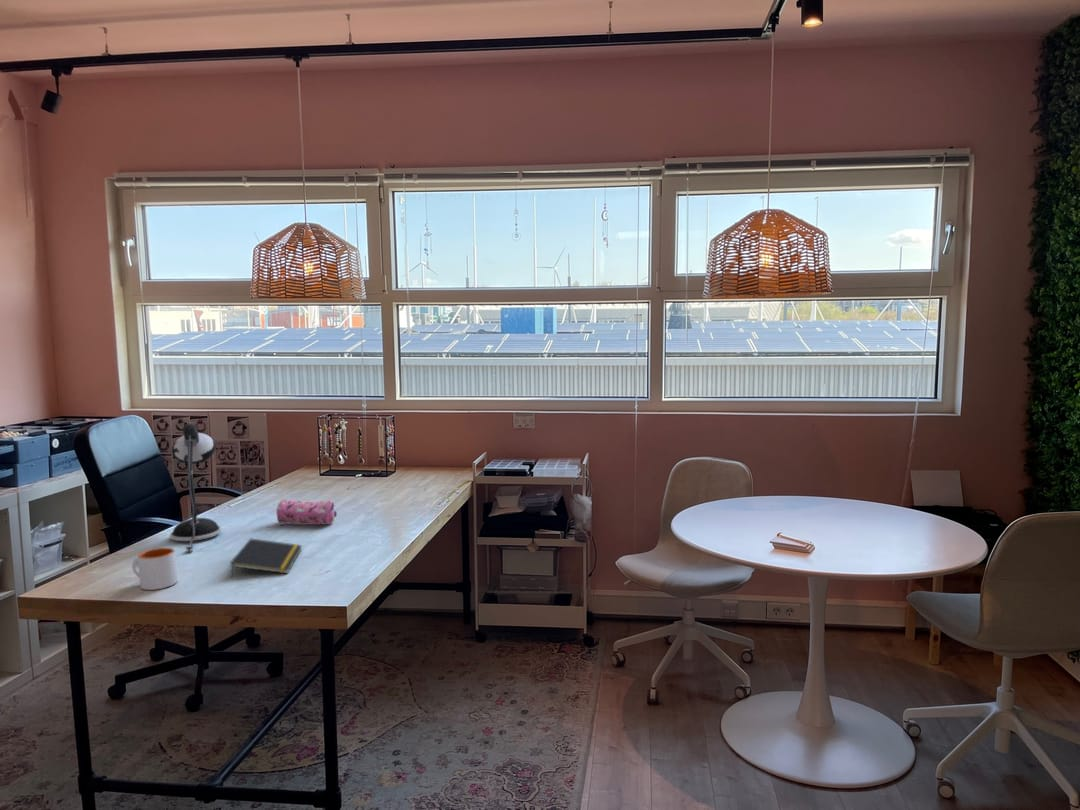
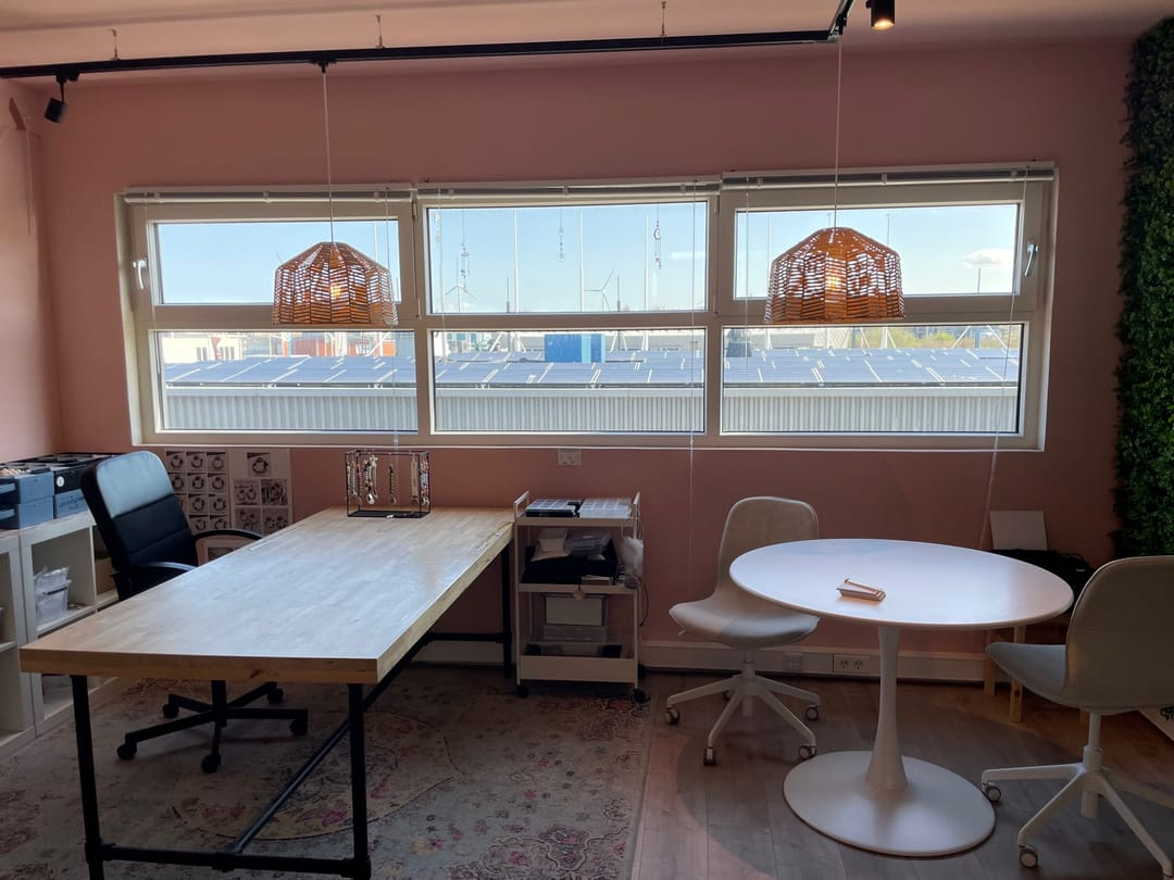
- mug (153, 568)
- pencil case (305, 511)
- desk lamp (192, 481)
- notepad (268, 555)
